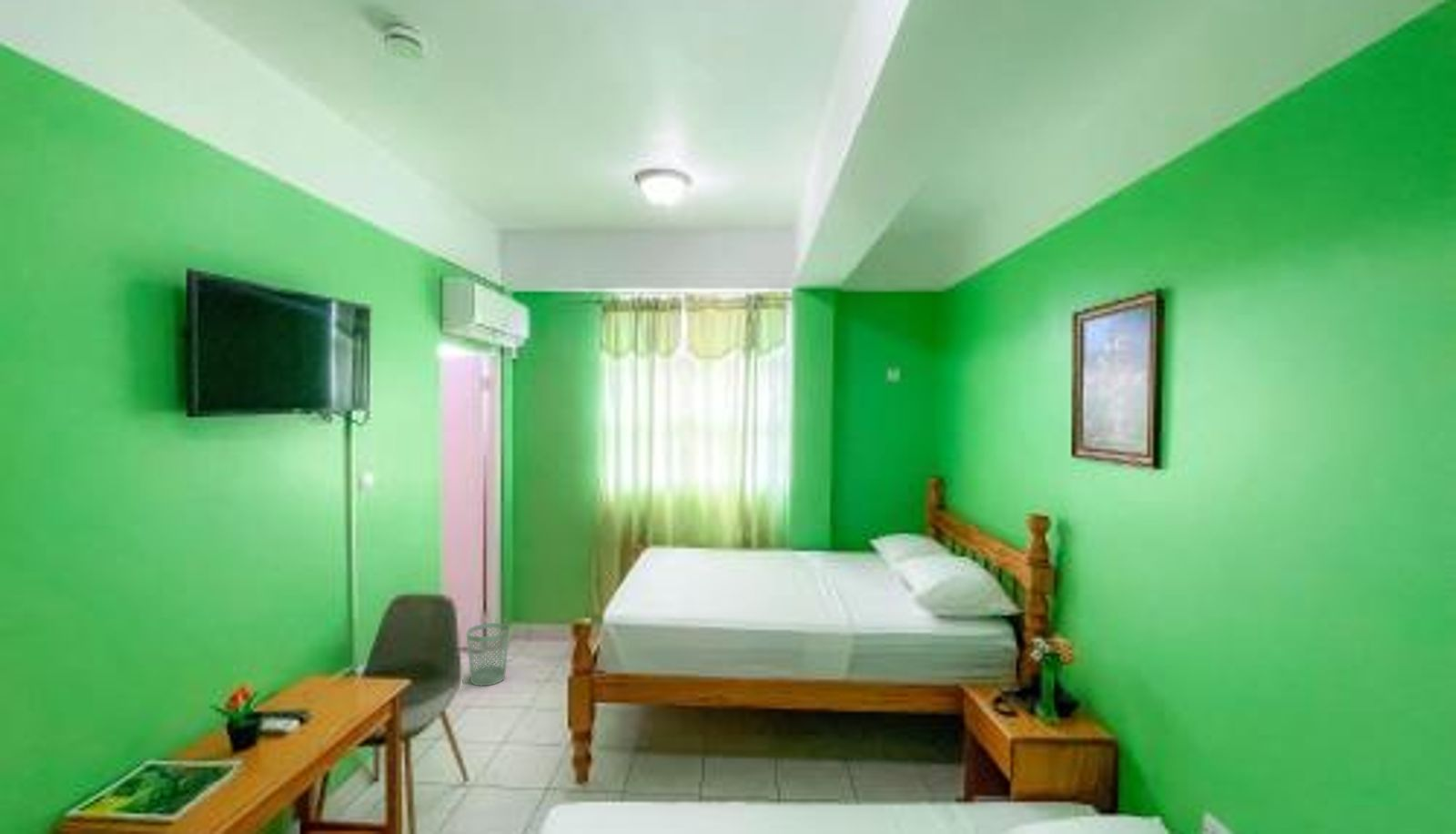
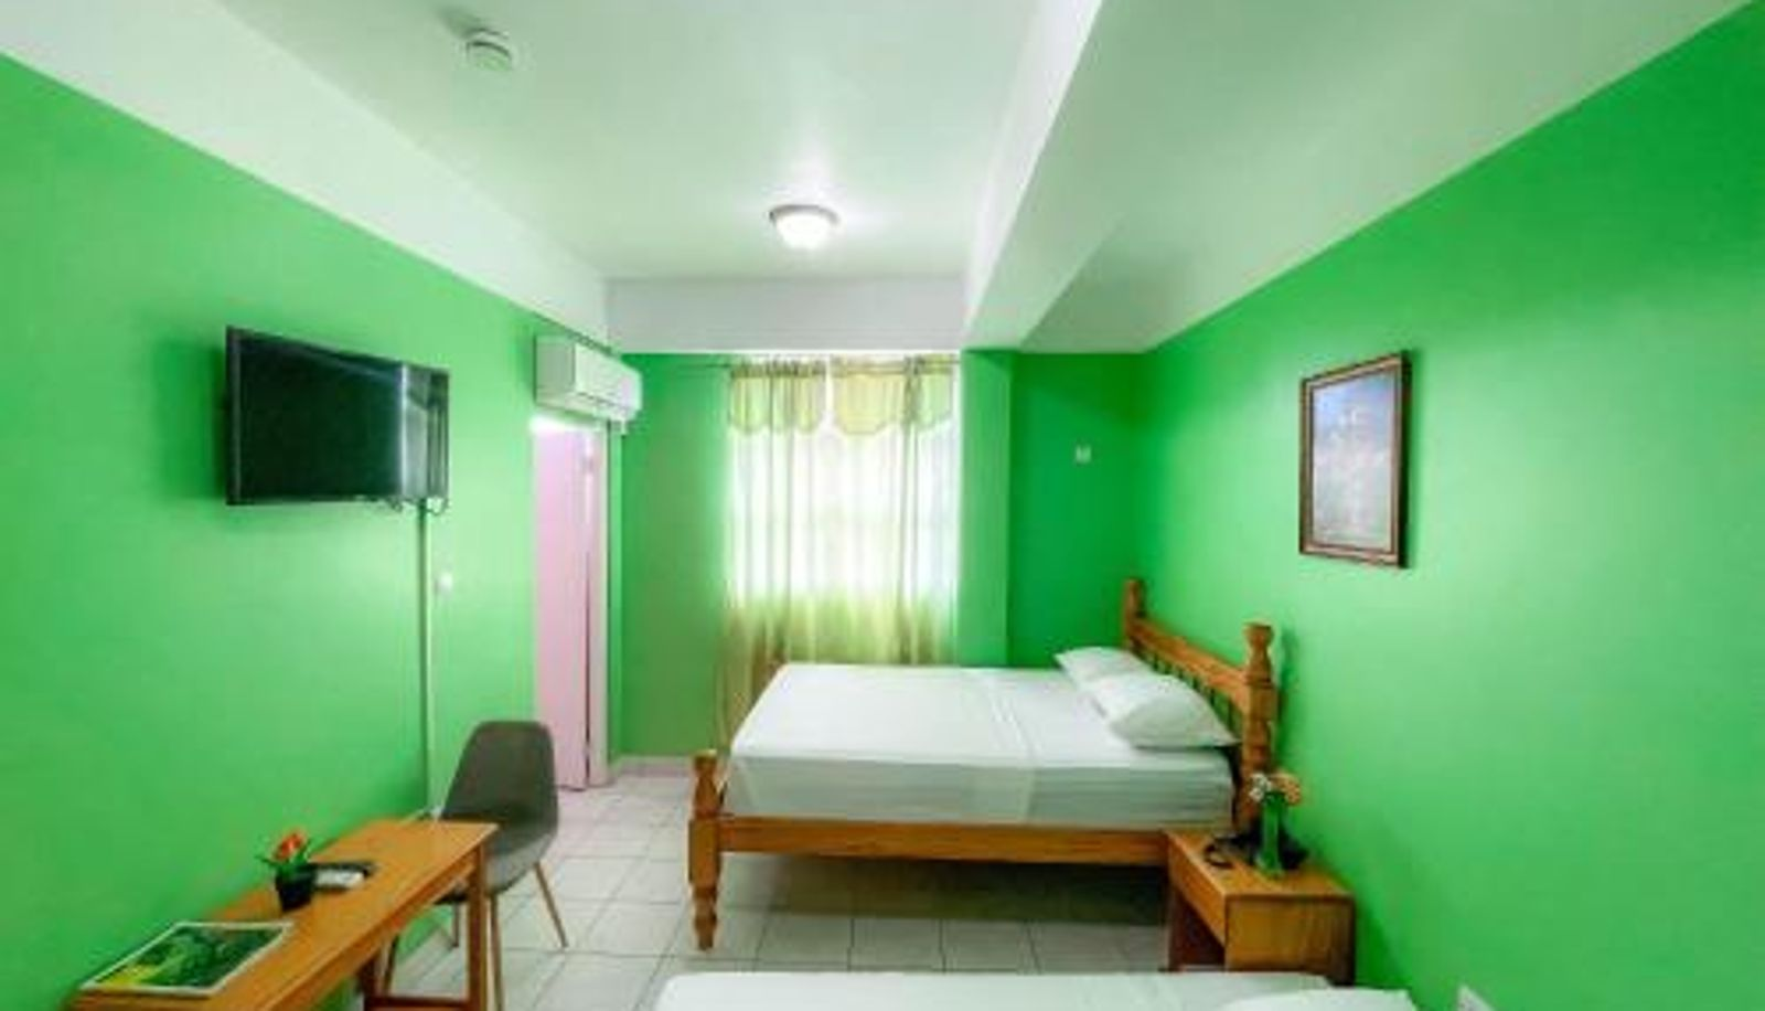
- wastebasket (488, 654)
